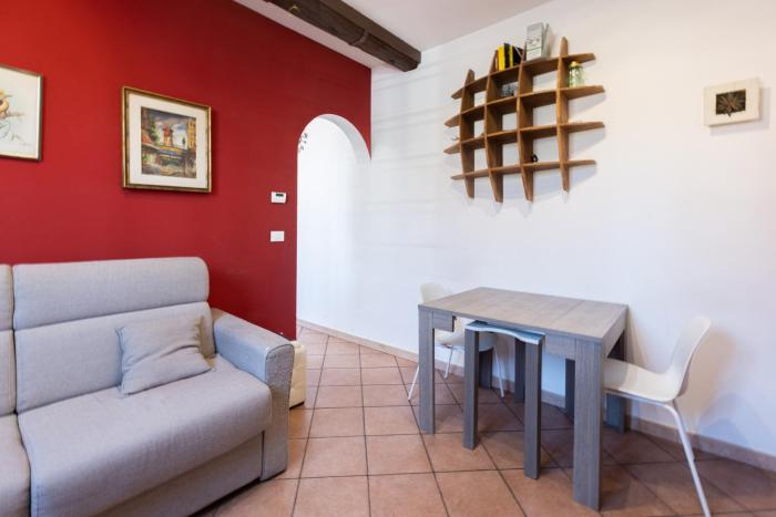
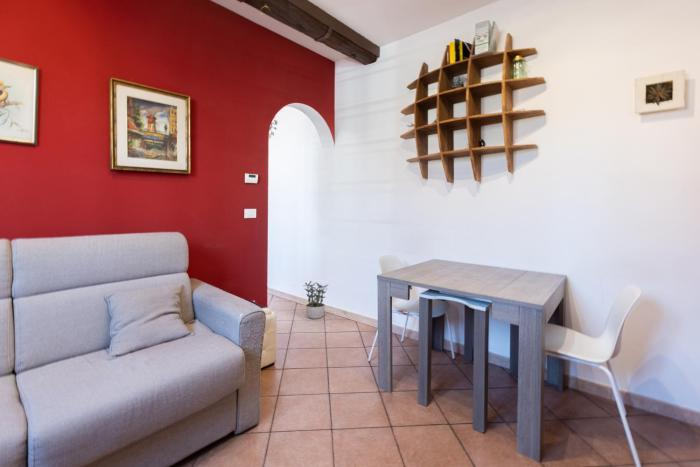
+ potted plant (315, 298)
